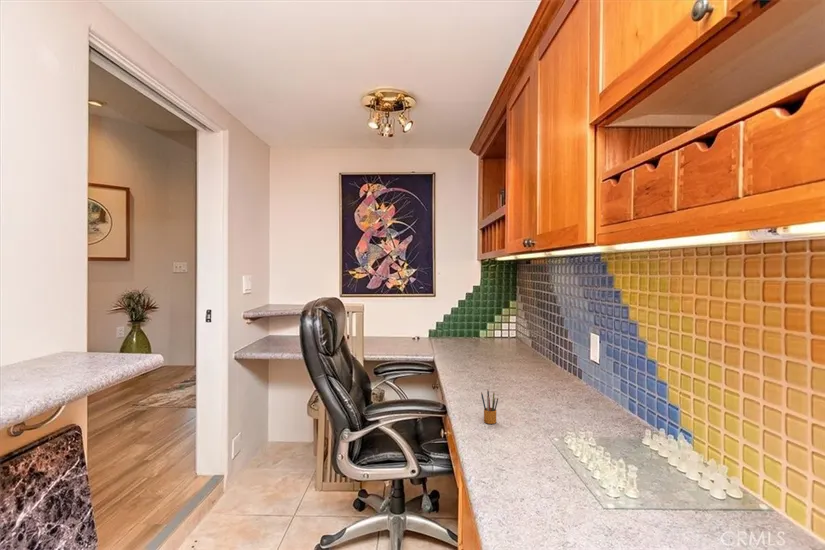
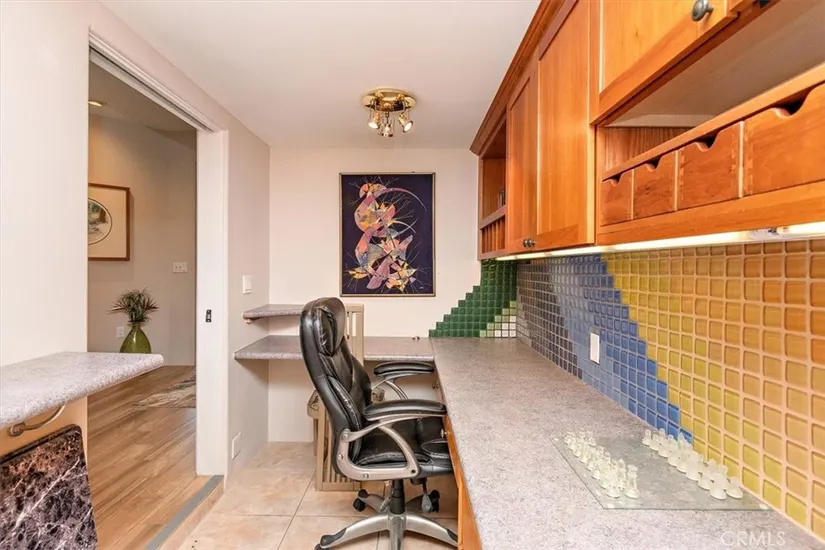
- pencil box (489, 406)
